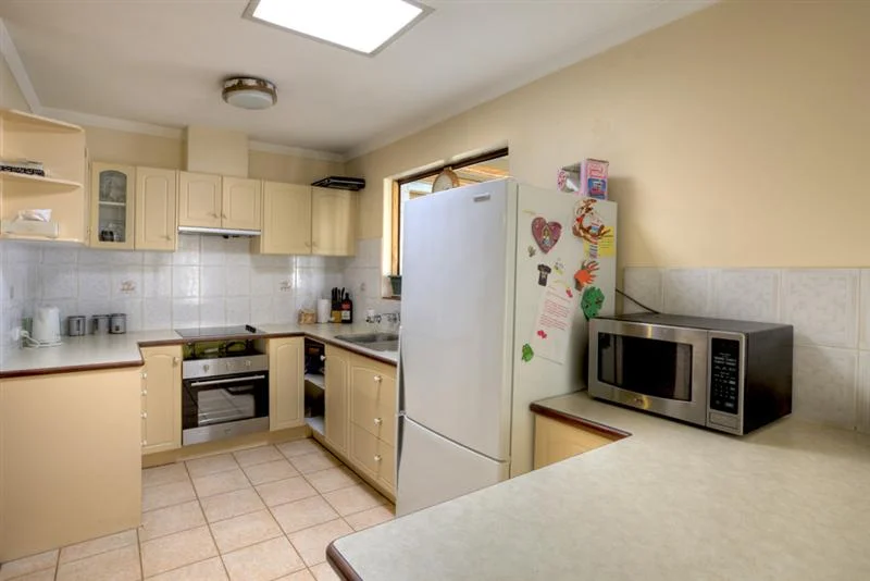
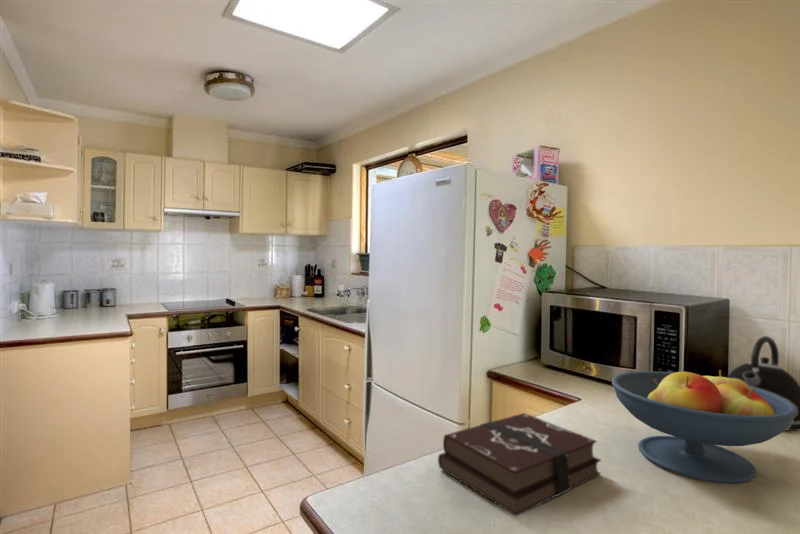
+ hardback book (518, 453)
+ fruit bowl (694, 412)
+ kettle (762, 377)
